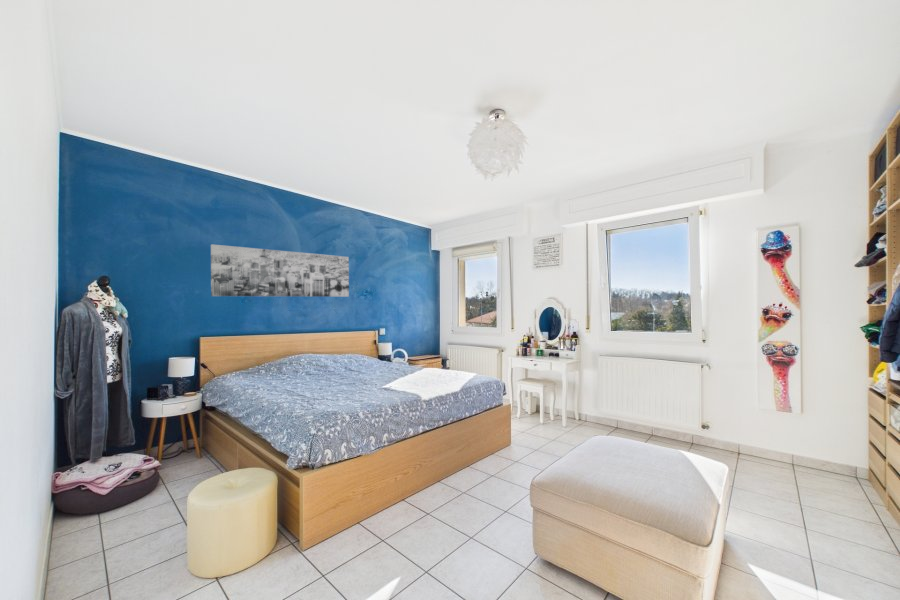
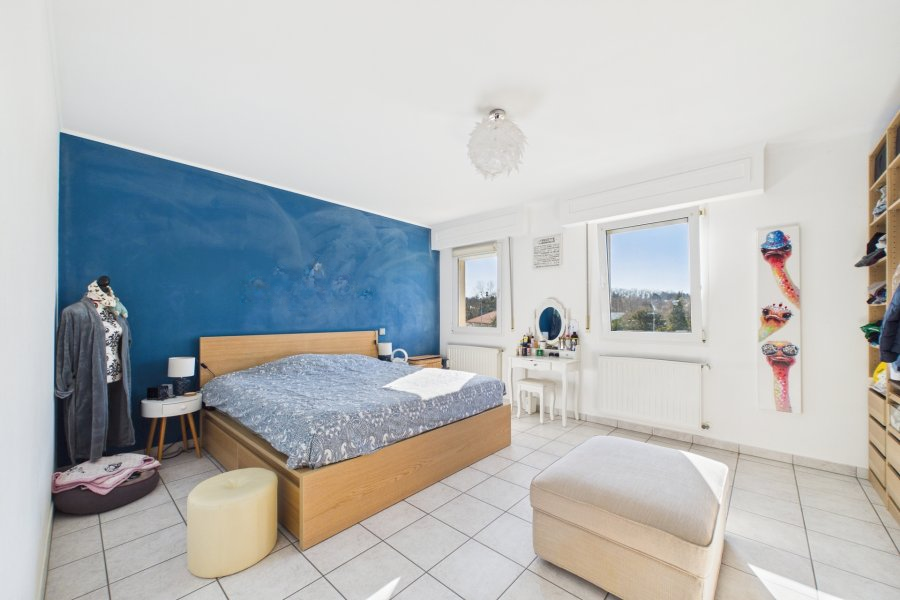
- wall art (288, 274)
